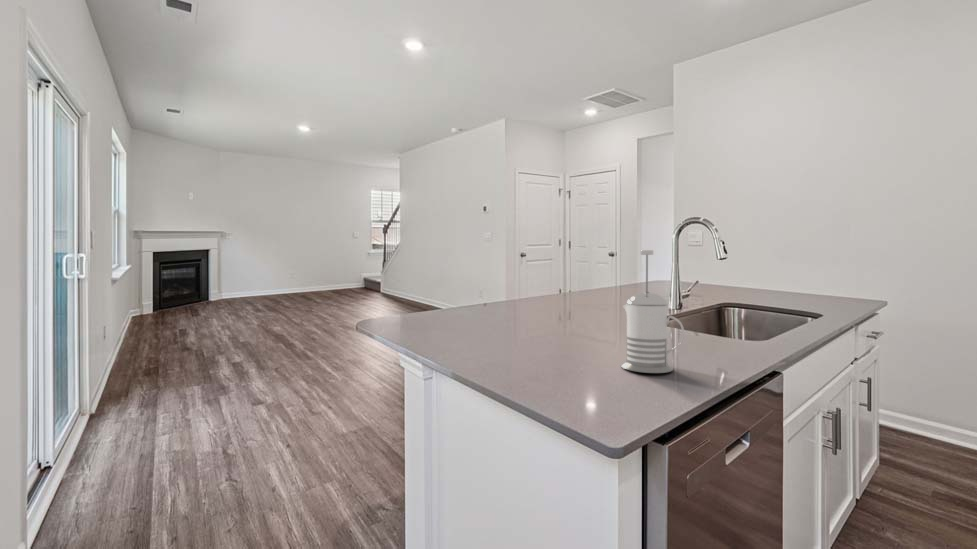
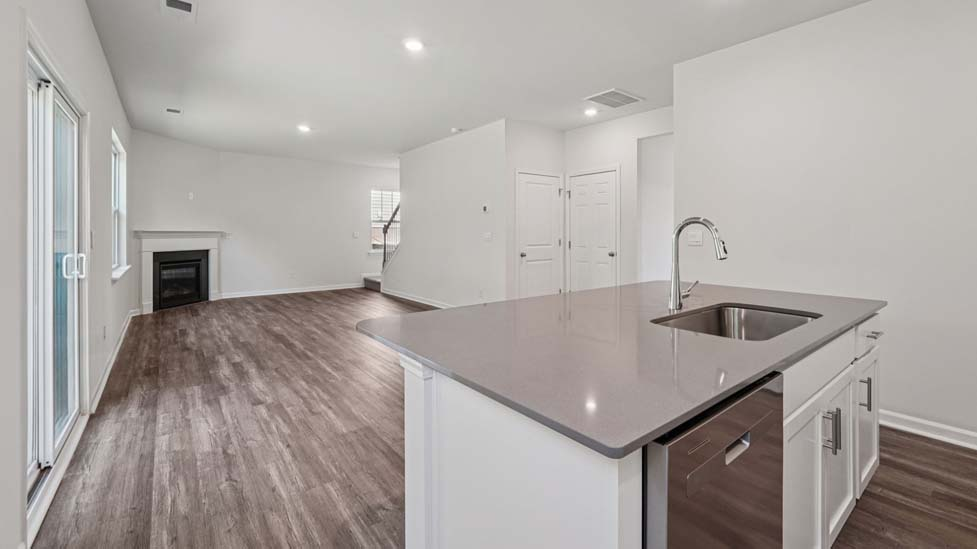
- french press (651, 309)
